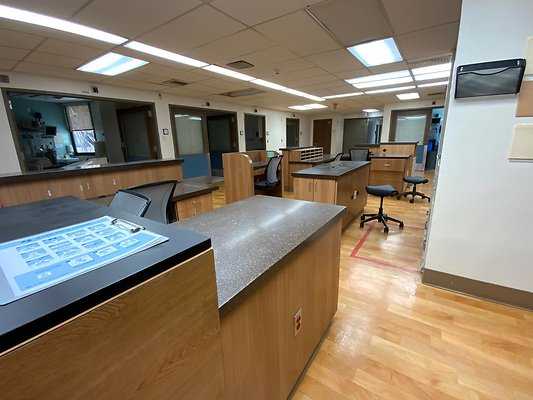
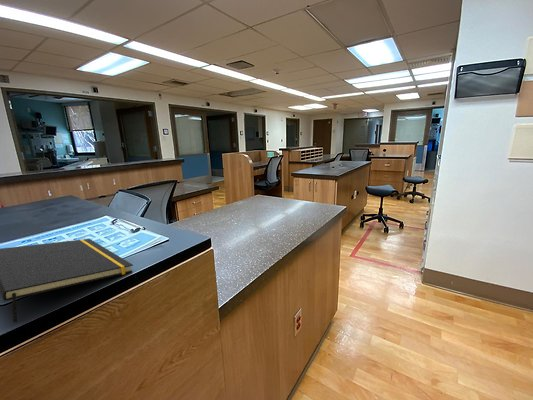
+ notepad (59, 260)
